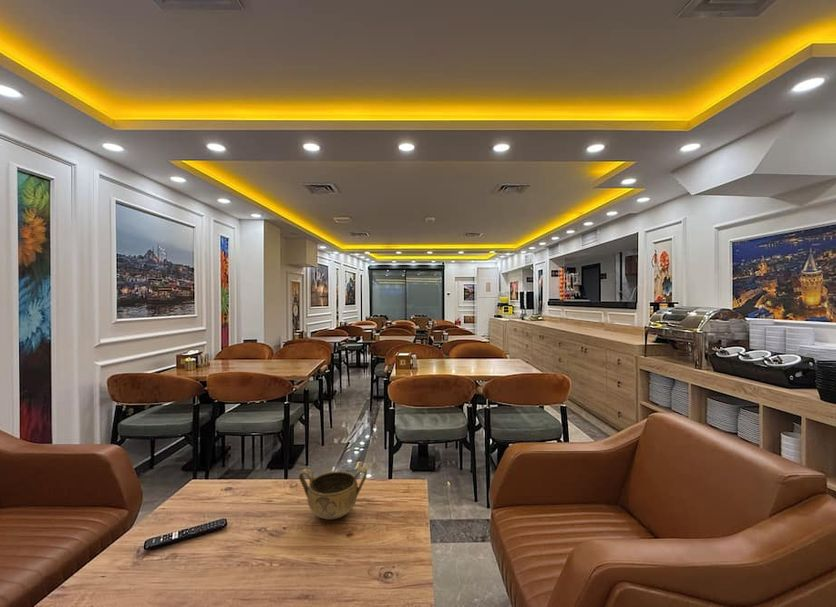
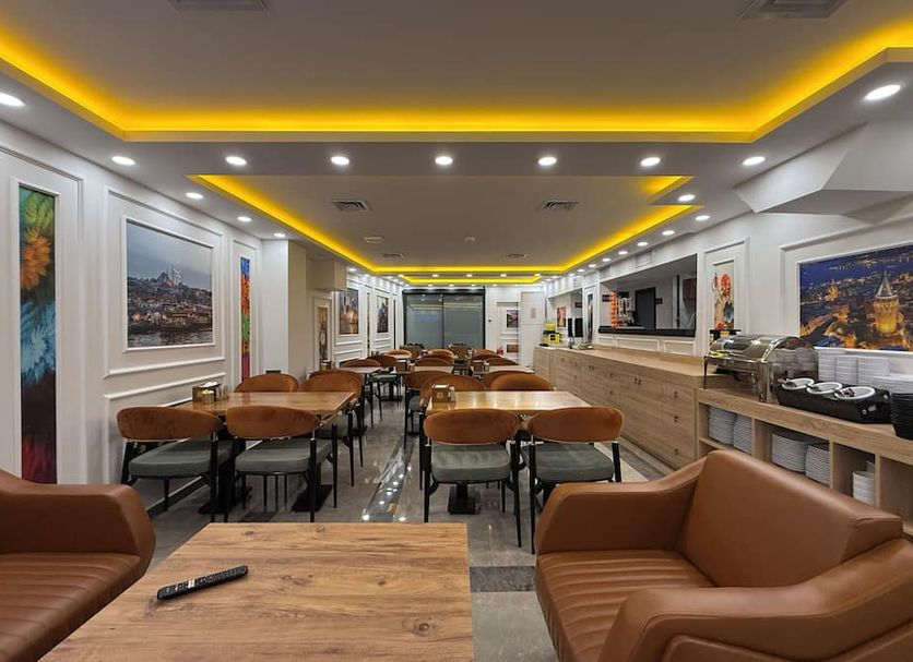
- ceramic bowl (333, 491)
